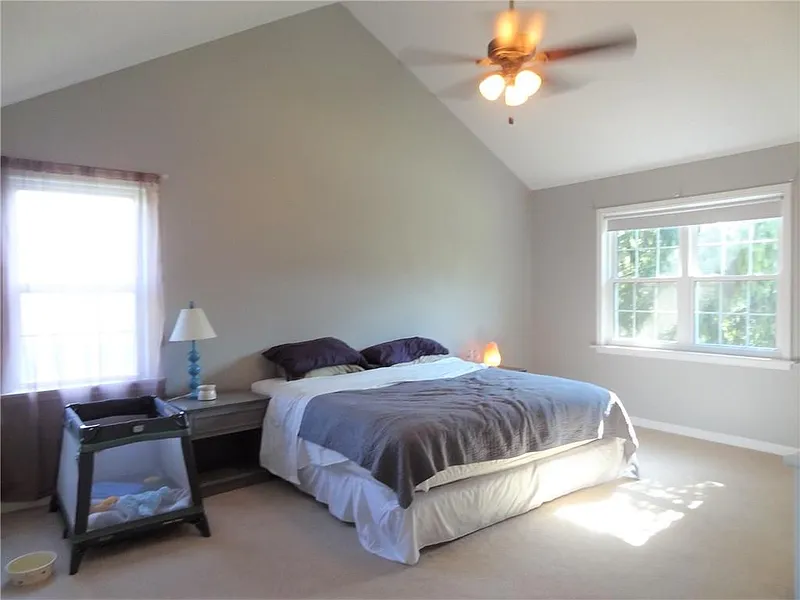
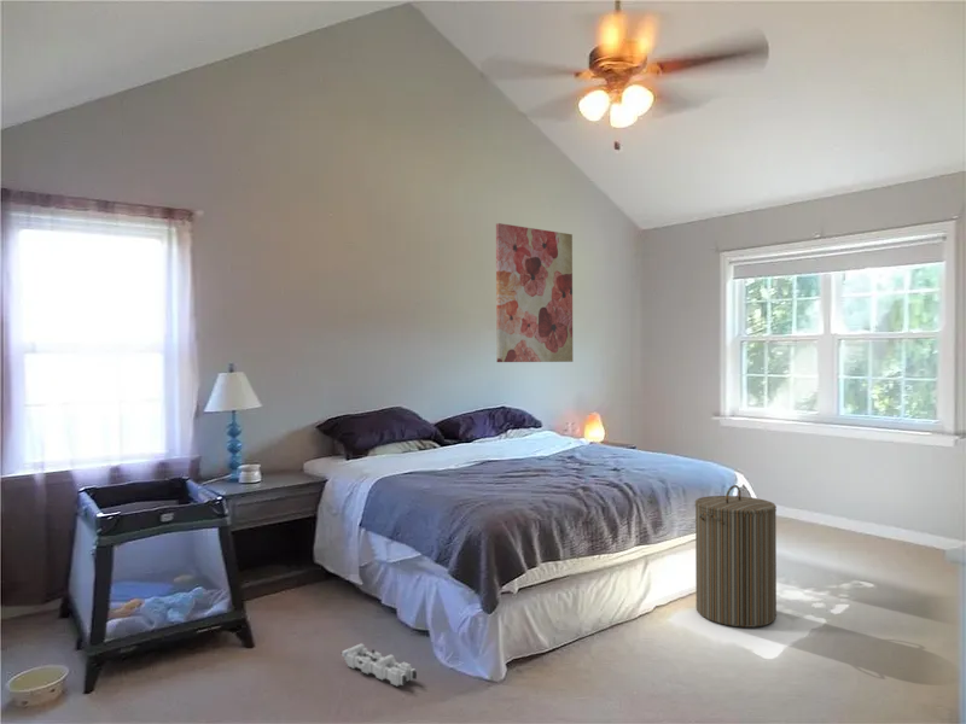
+ wall art (535, 296)
+ laundry hamper (734, 549)
+ toy train (378, 664)
